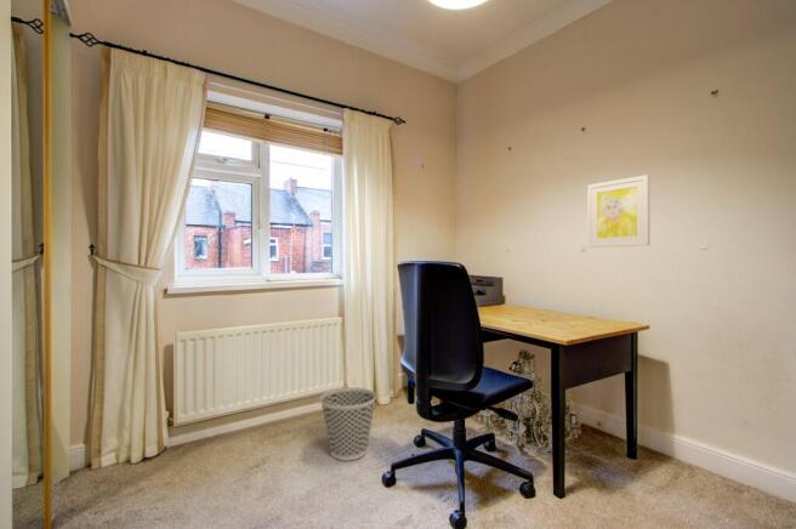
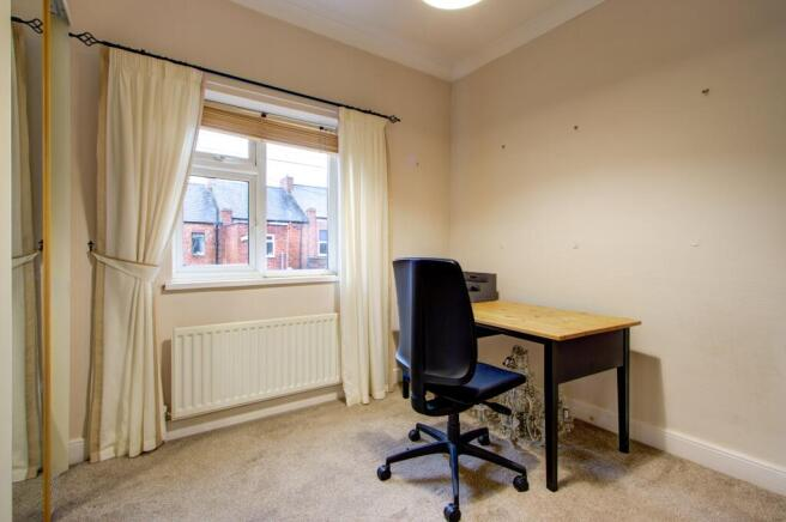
- wall art (616, 214)
- wastebasket (348, 423)
